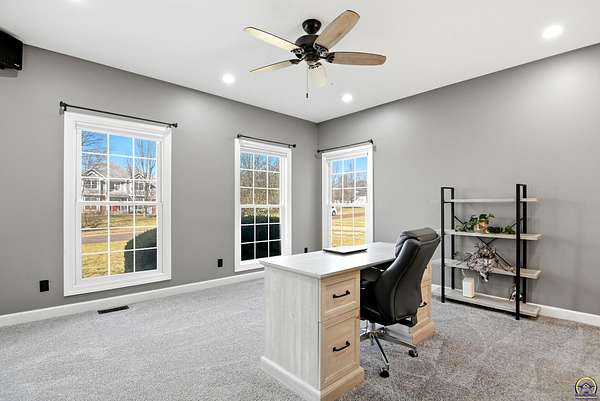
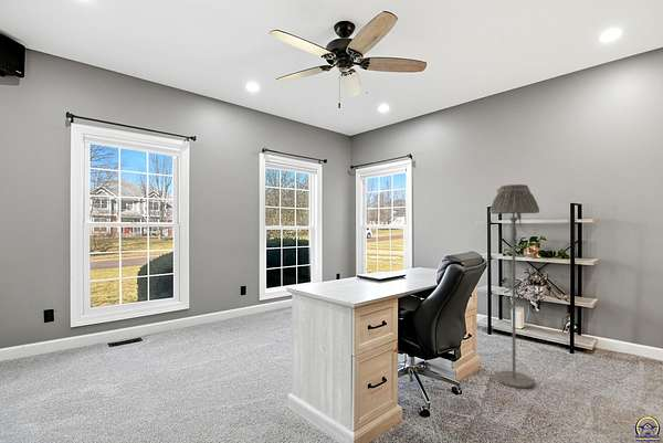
+ floor lamp (514, 283)
